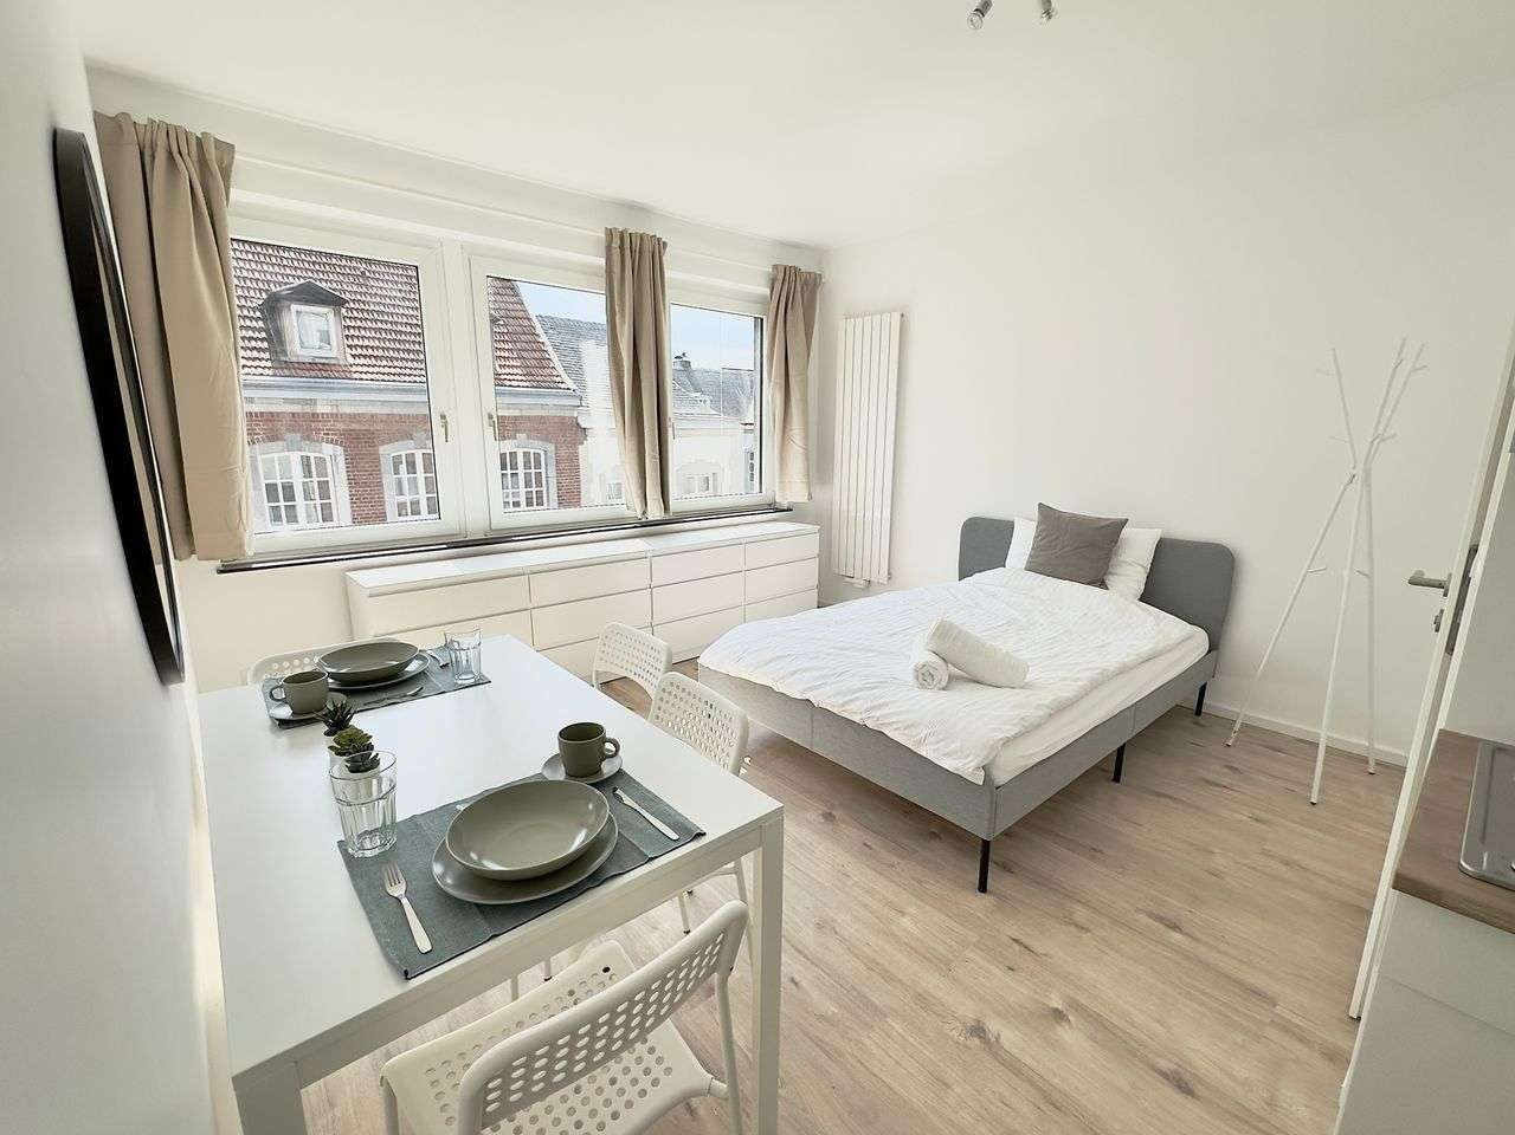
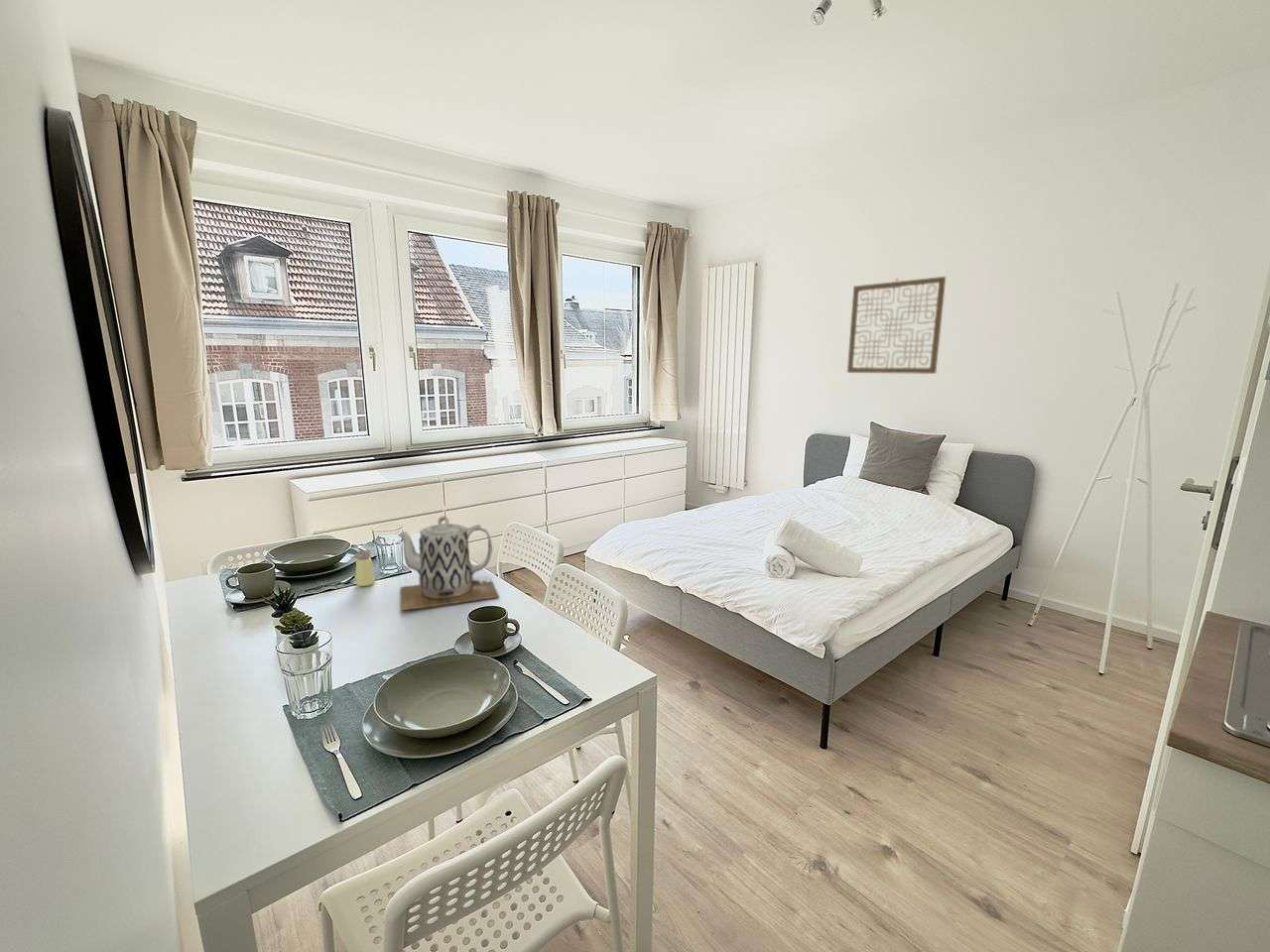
+ teapot (446, 554)
+ wall art (892, 325)
+ saltshaker (364, 567)
